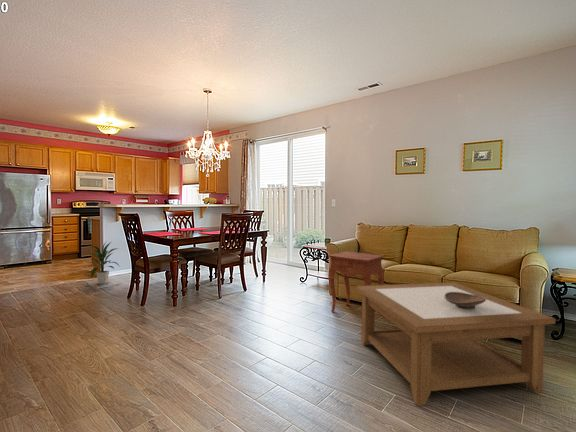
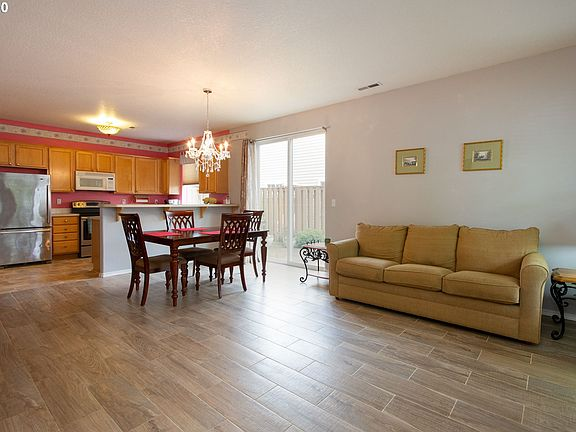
- side table (349, 286)
- indoor plant (101, 262)
- decorative bowl (464, 300)
- coffee table (439, 332)
